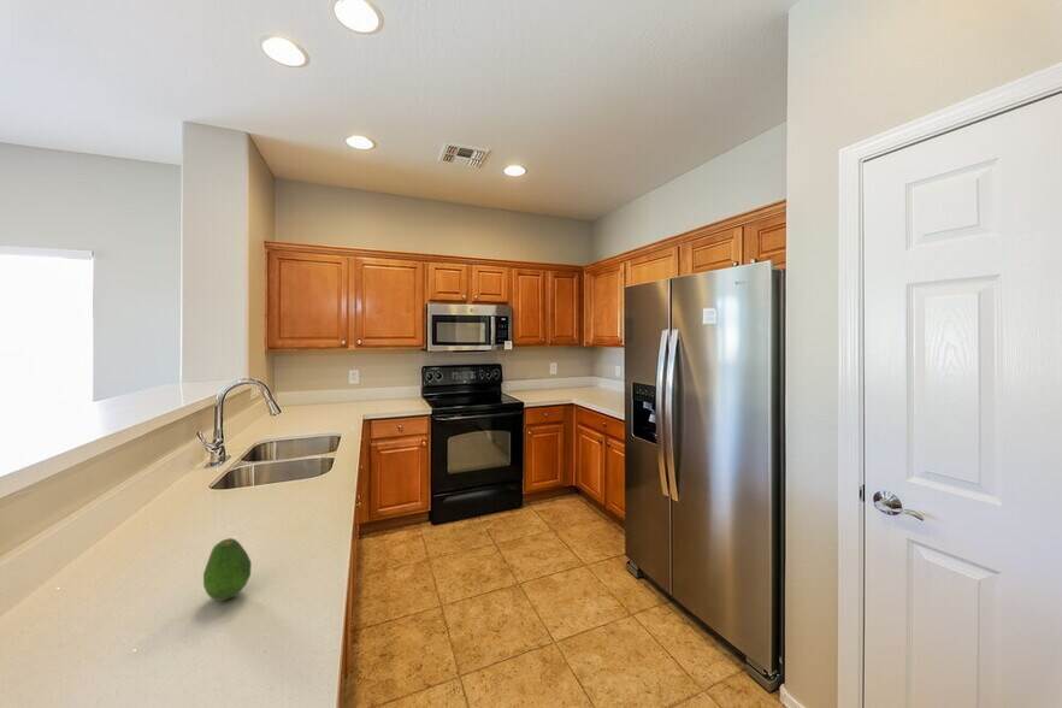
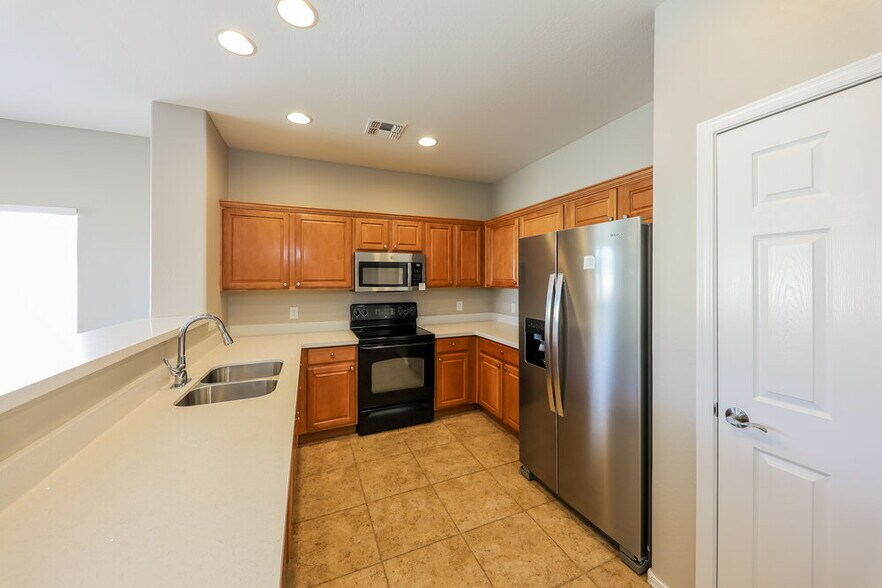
- fruit (228, 567)
